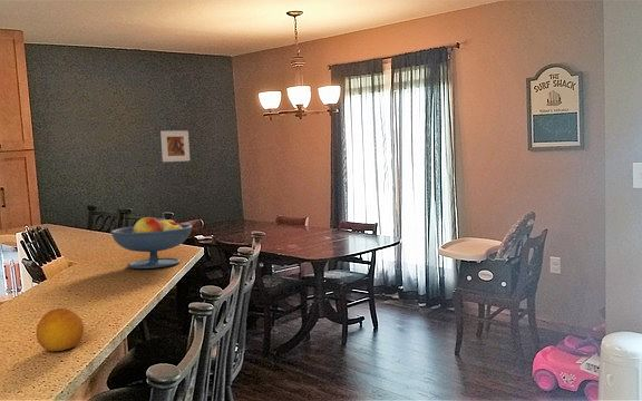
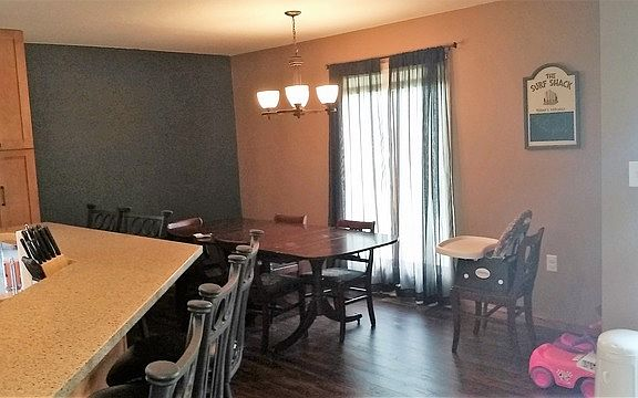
- fruit bowl (153, 239)
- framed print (175, 146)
- fruit (60, 327)
